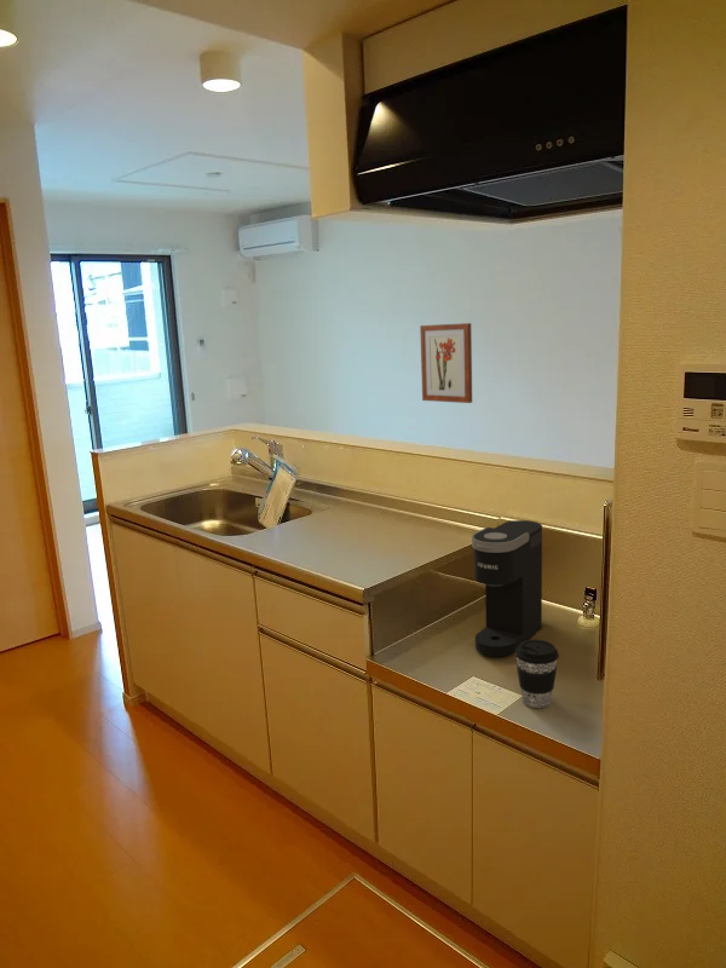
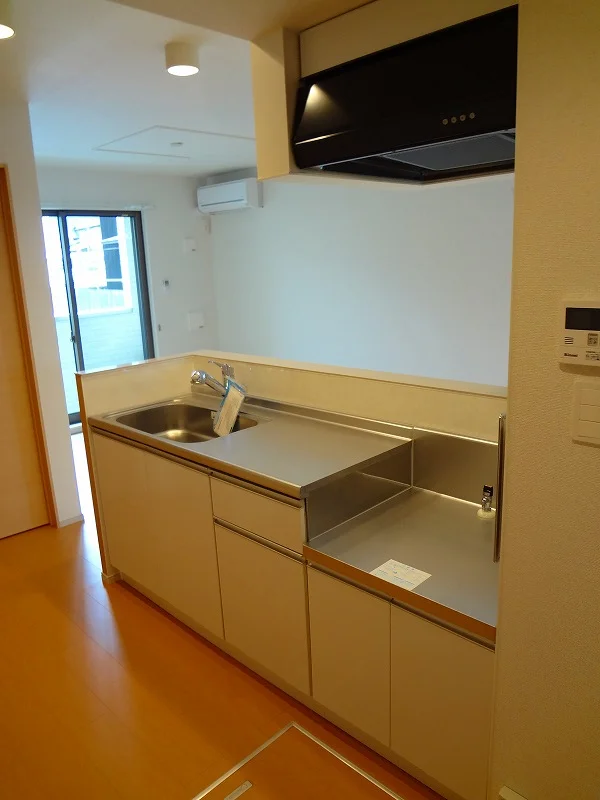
- wall art (445, 363)
- coffee maker (508, 583)
- coffee cup (536, 674)
